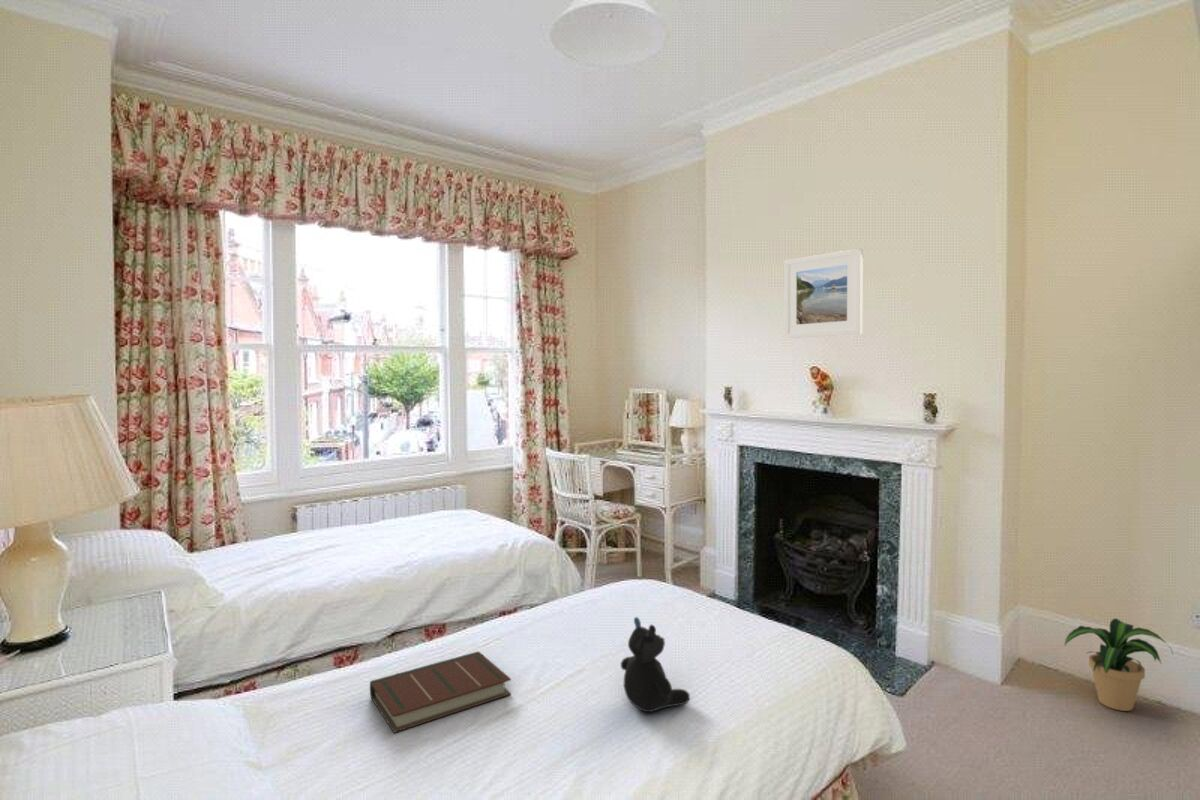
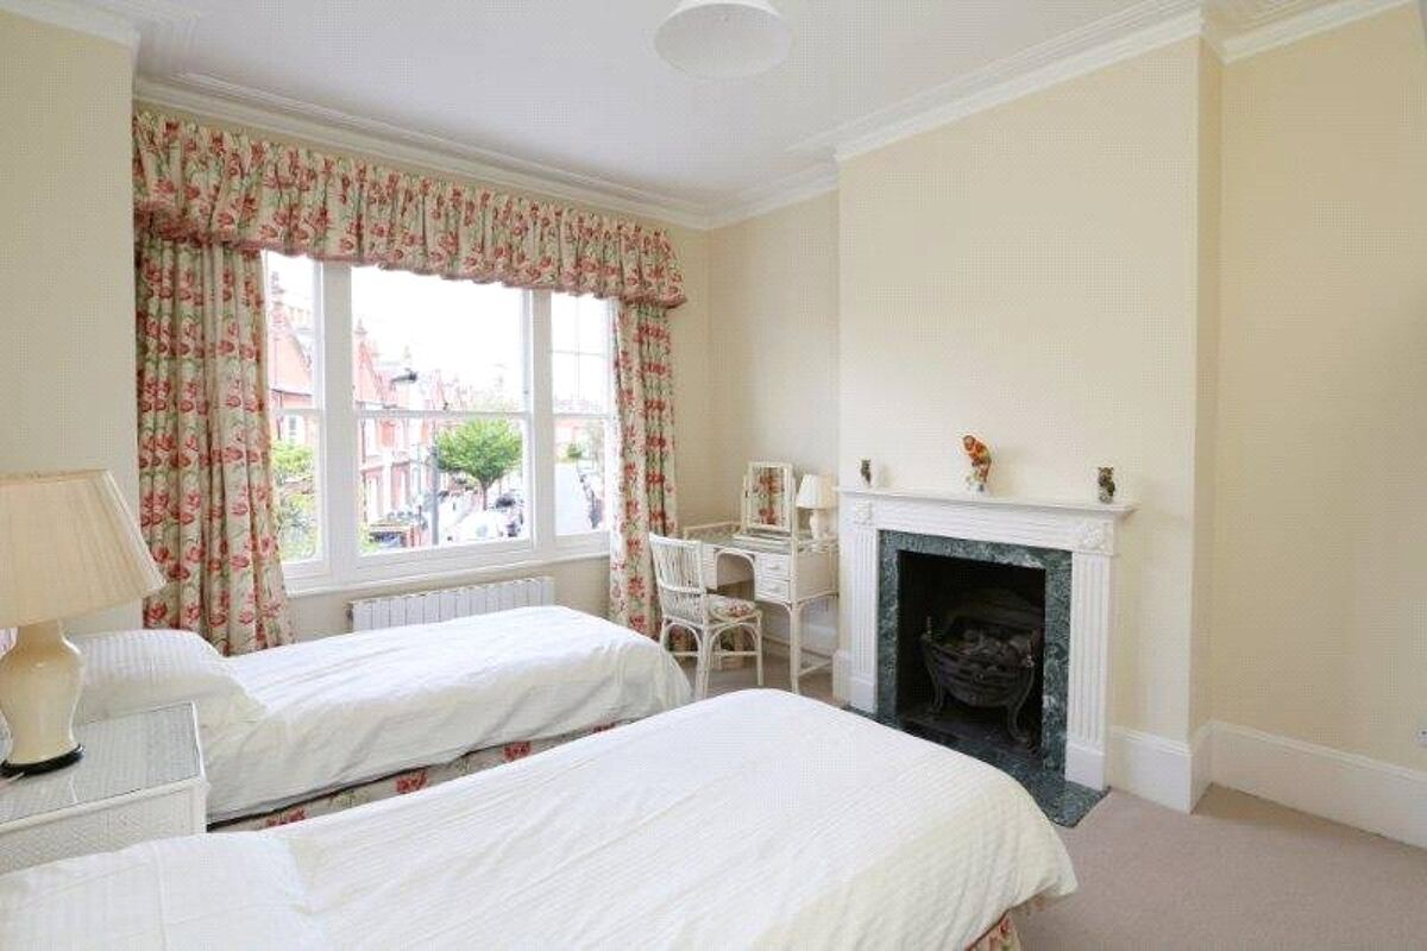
- potted plant (1117, 665)
- teddy bear (655, 661)
- book (440, 687)
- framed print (821, 295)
